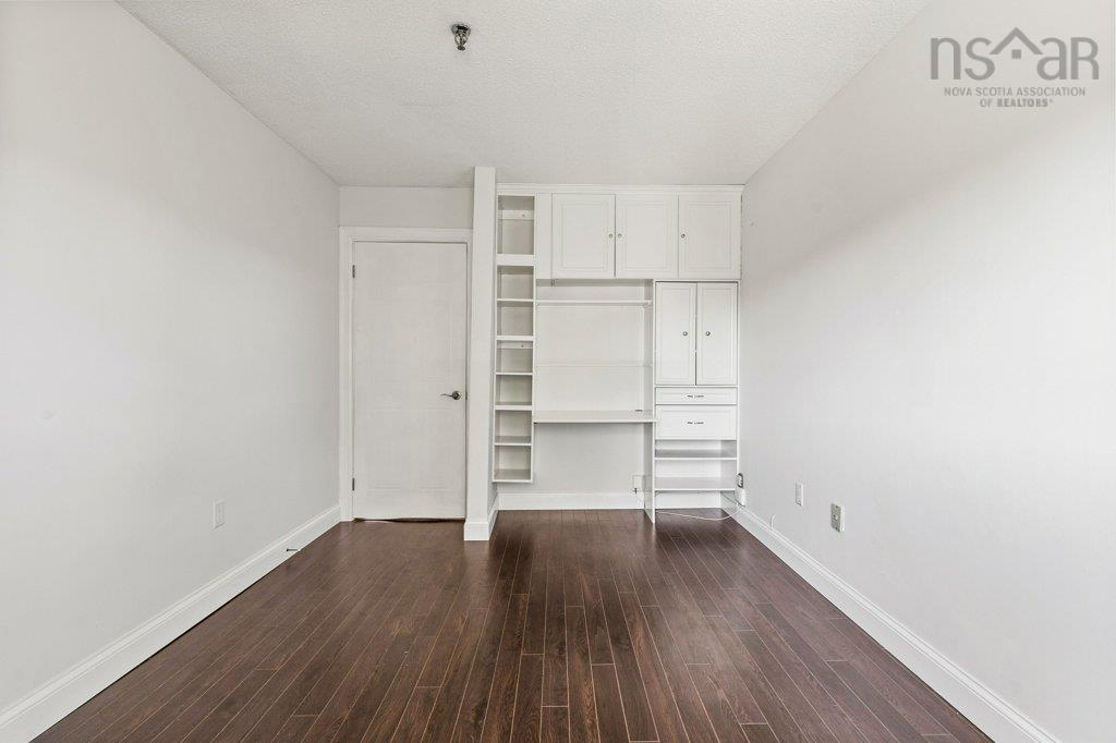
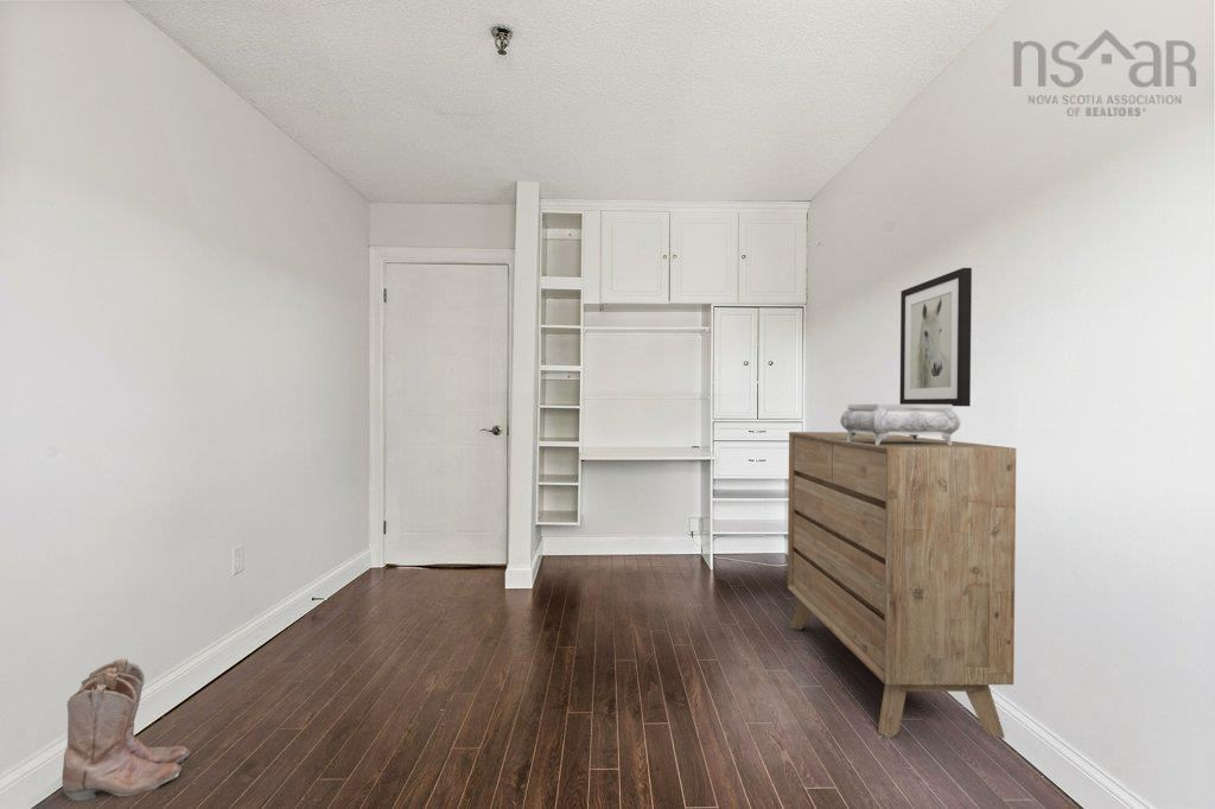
+ wall art (931, 343)
+ jewelry box (897, 422)
+ dresser (878, 554)
+ boots (131, 720)
